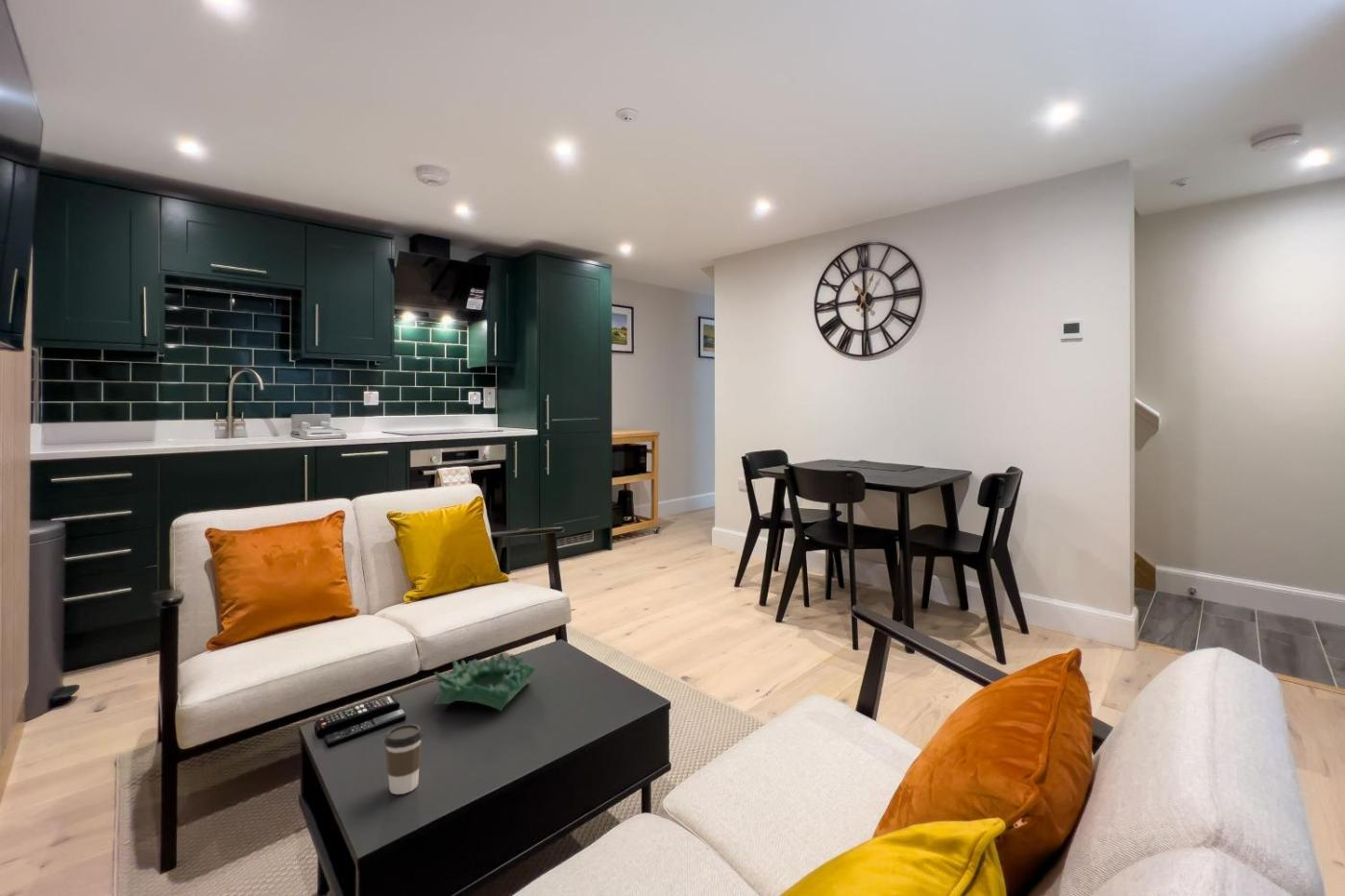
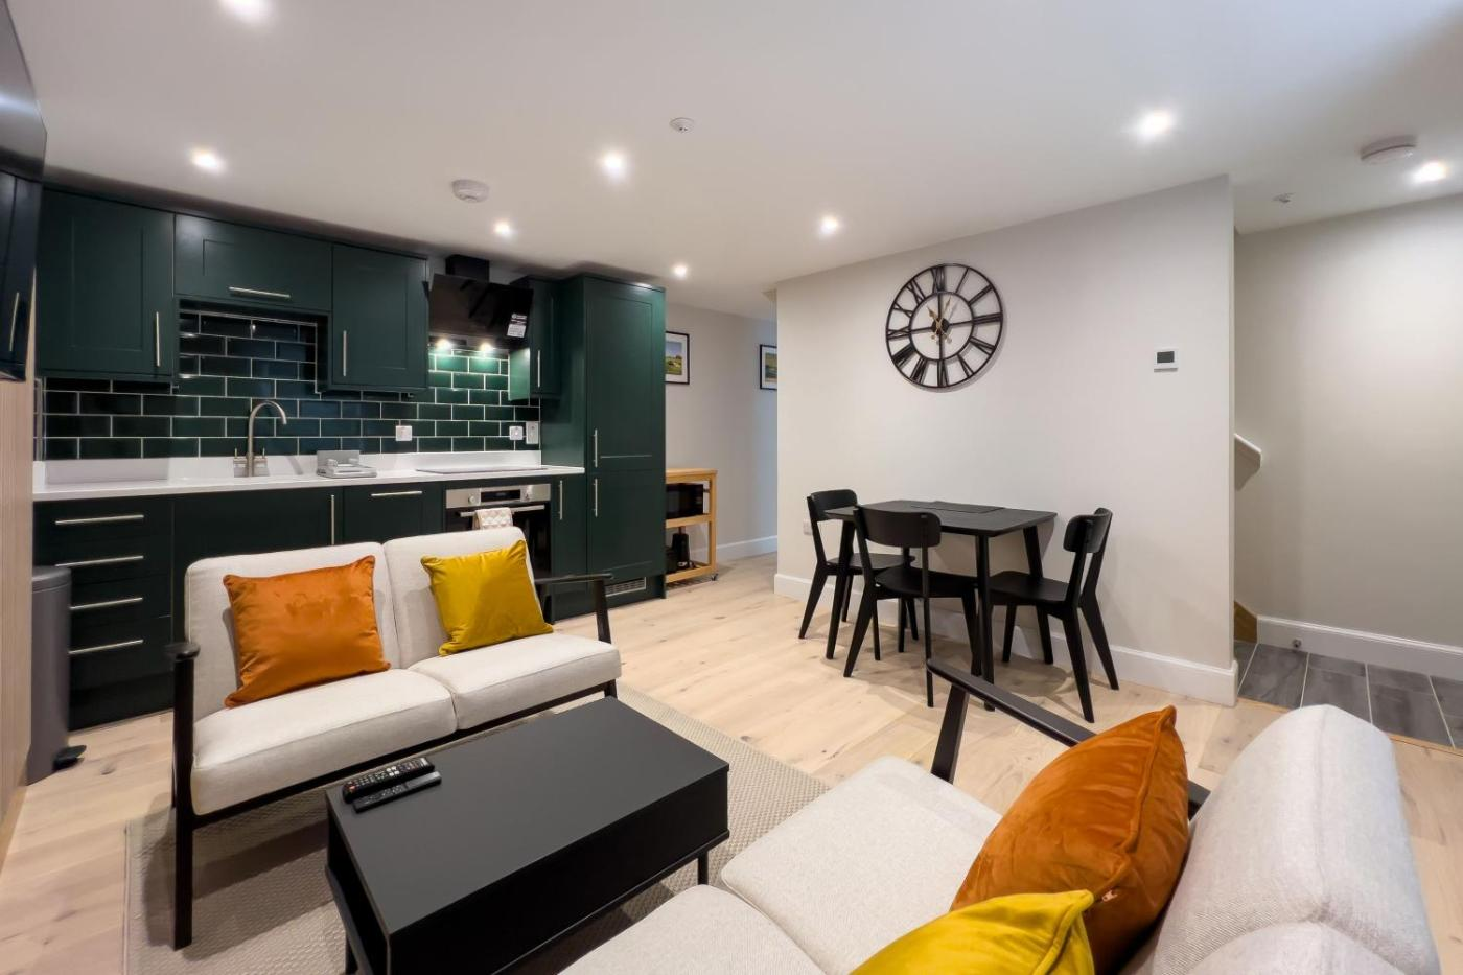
- decorative bowl (484, 681)
- coffee cup (404, 759)
